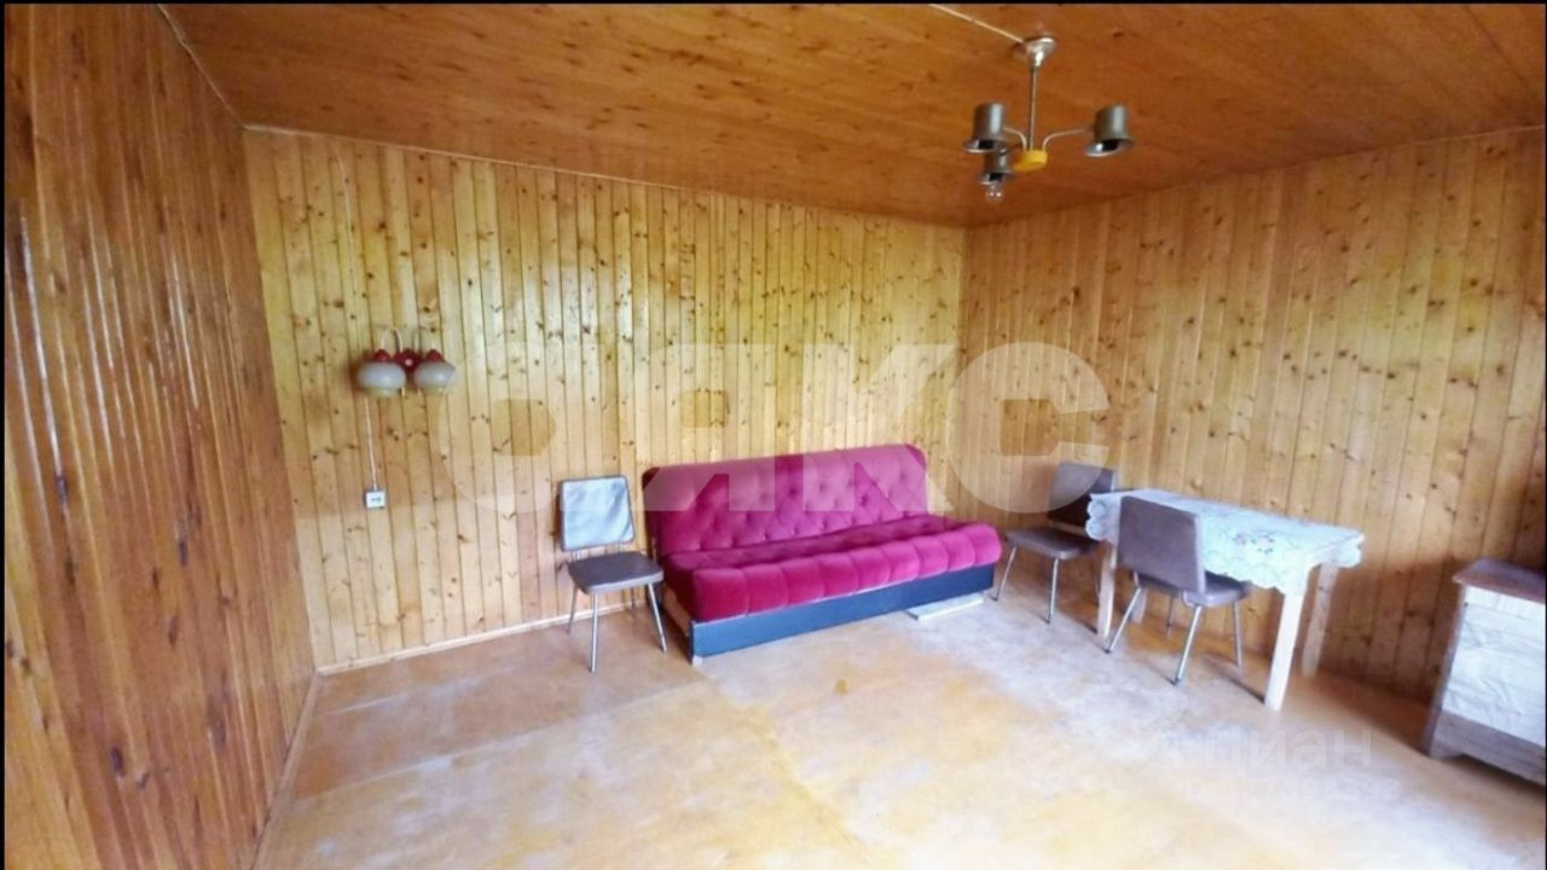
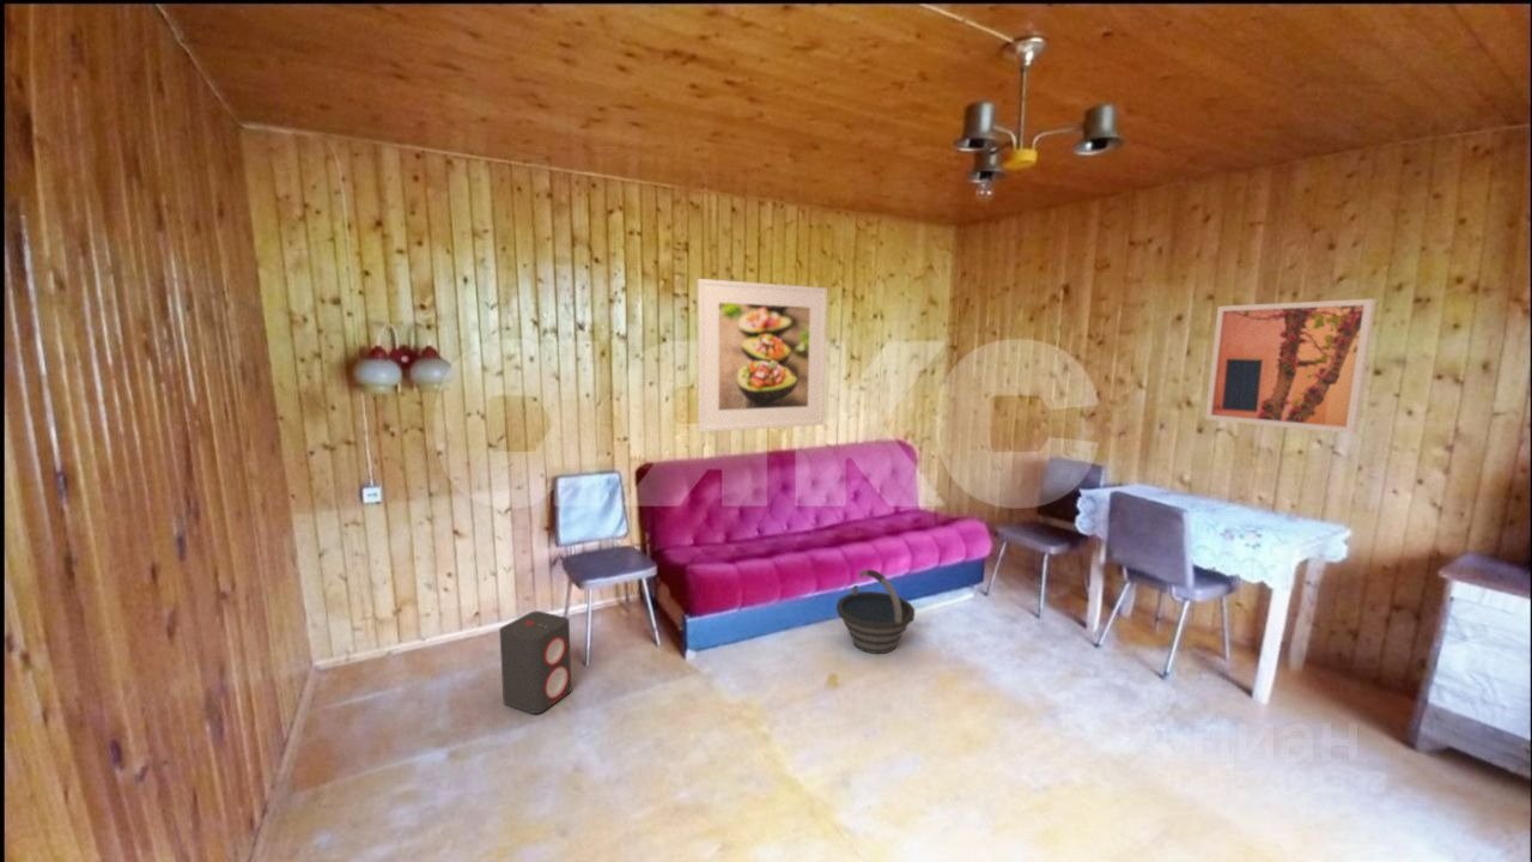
+ speaker (536, 660)
+ wall art (1282, 365)
+ bucket (875, 607)
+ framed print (765, 357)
